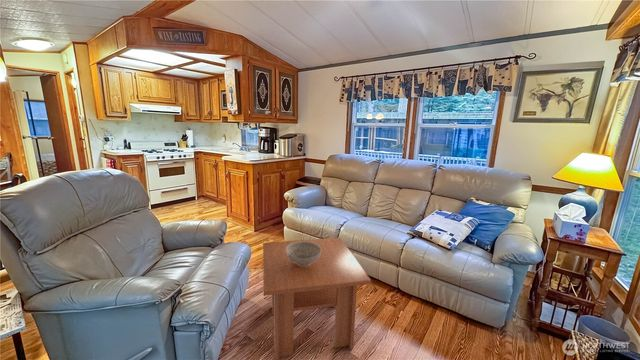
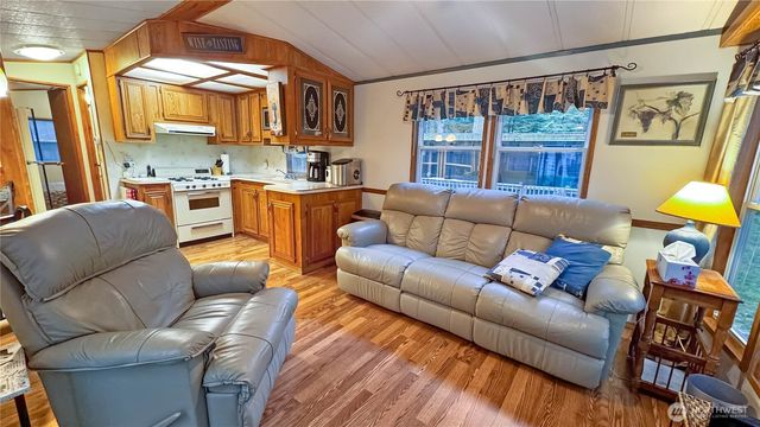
- decorative bowl (303, 255)
- coffee table (309, 293)
